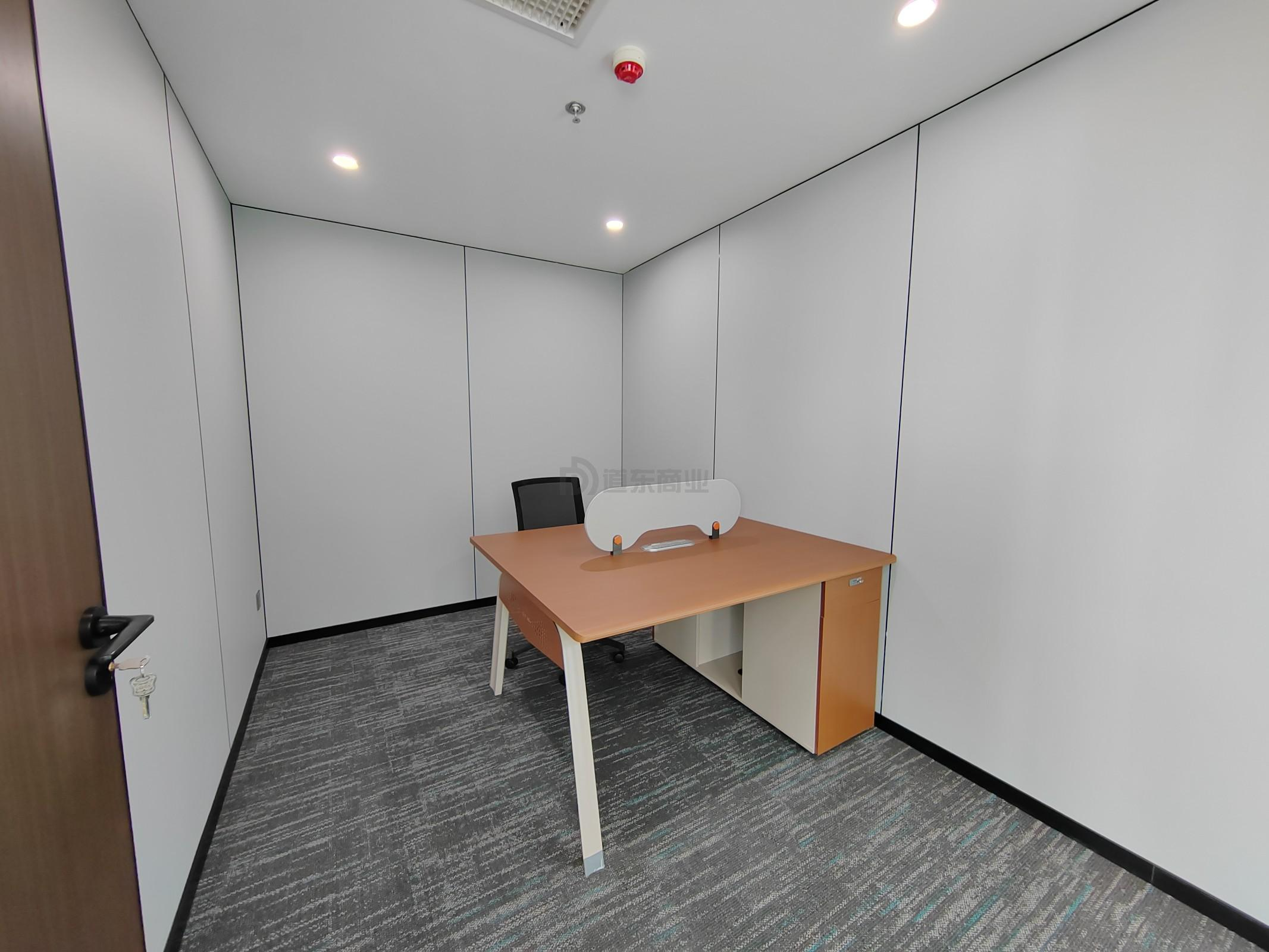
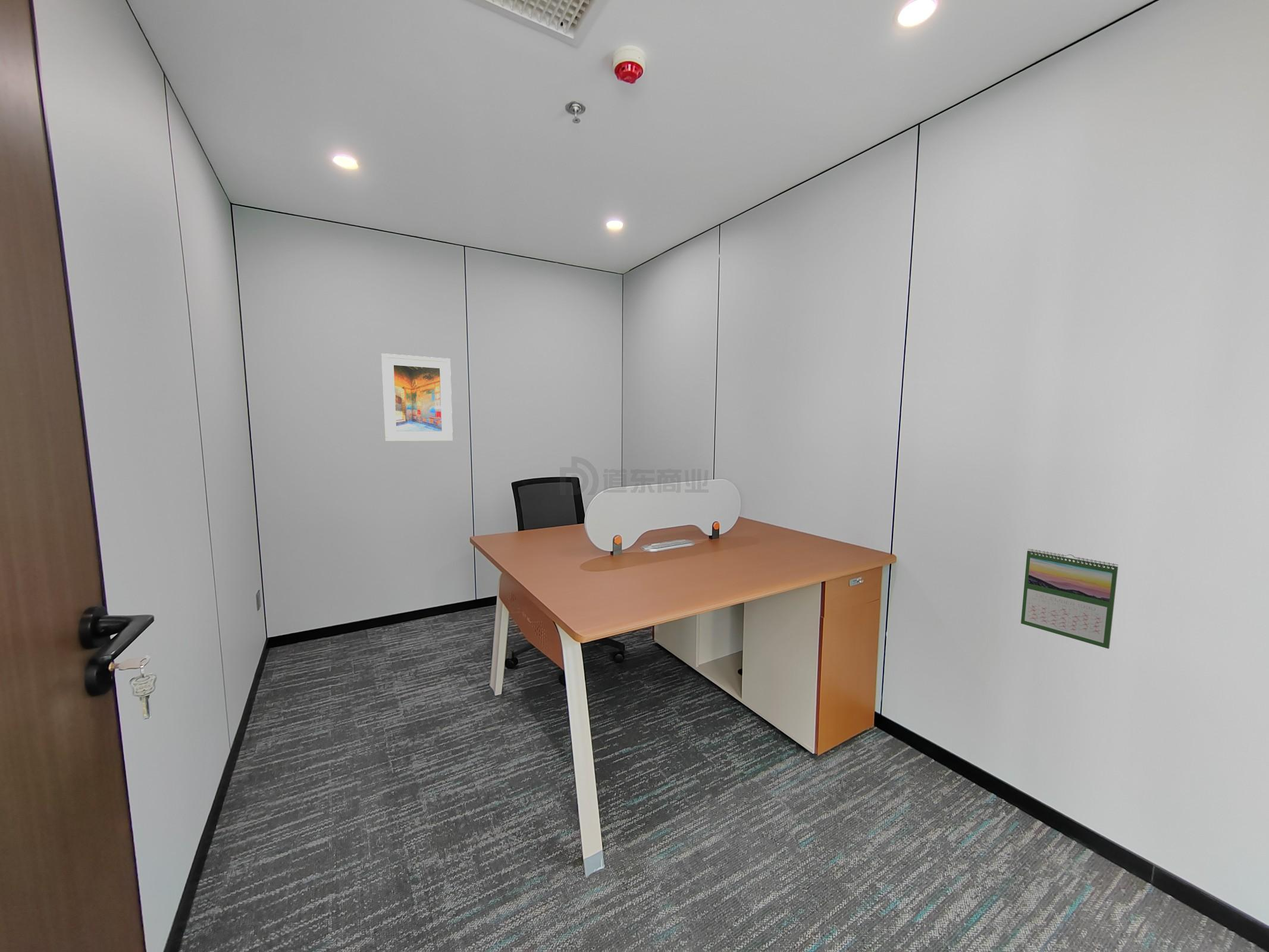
+ calendar (1066, 595)
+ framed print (418, 399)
